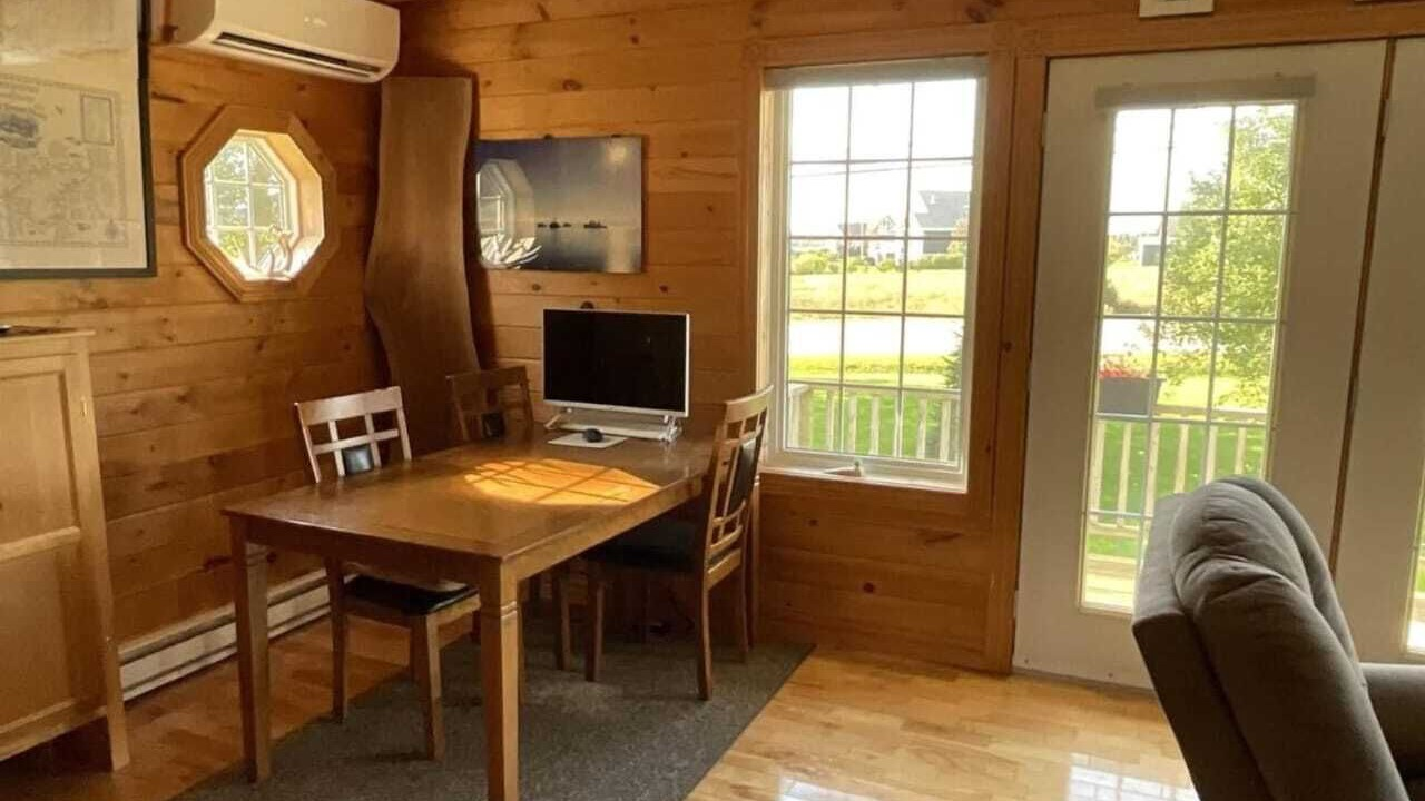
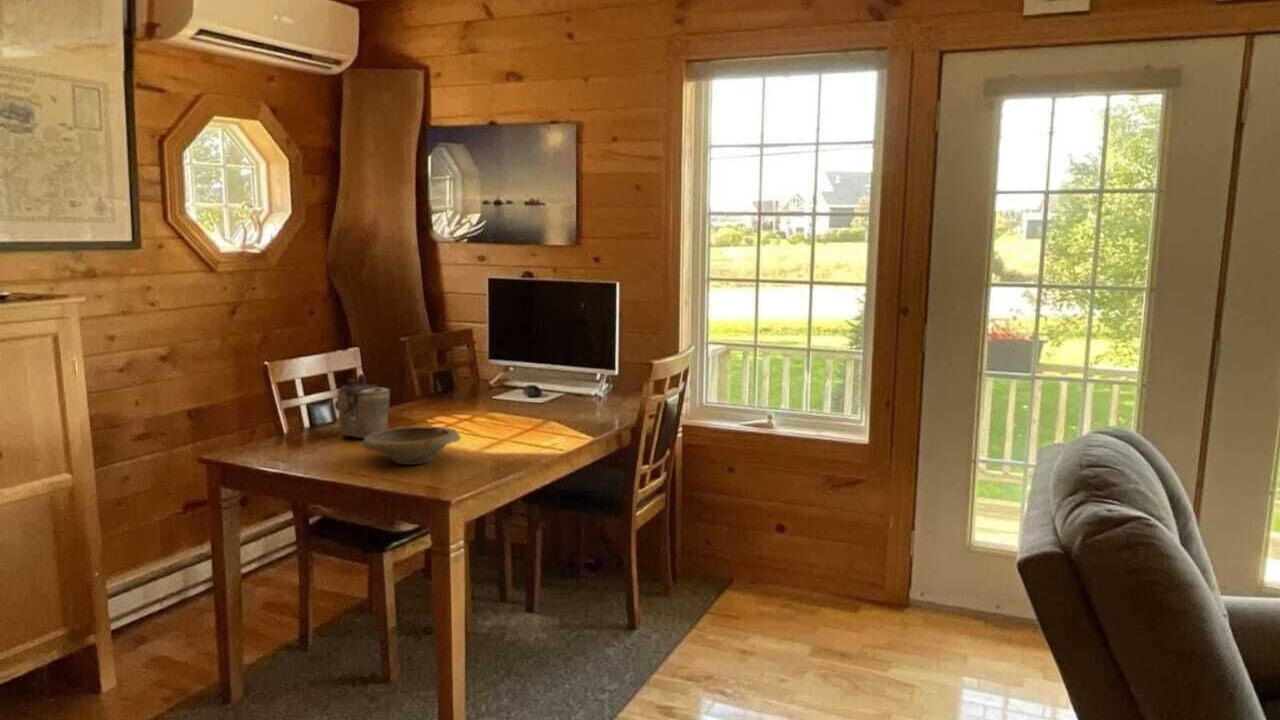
+ teapot (363, 405)
+ bowl (412, 446)
